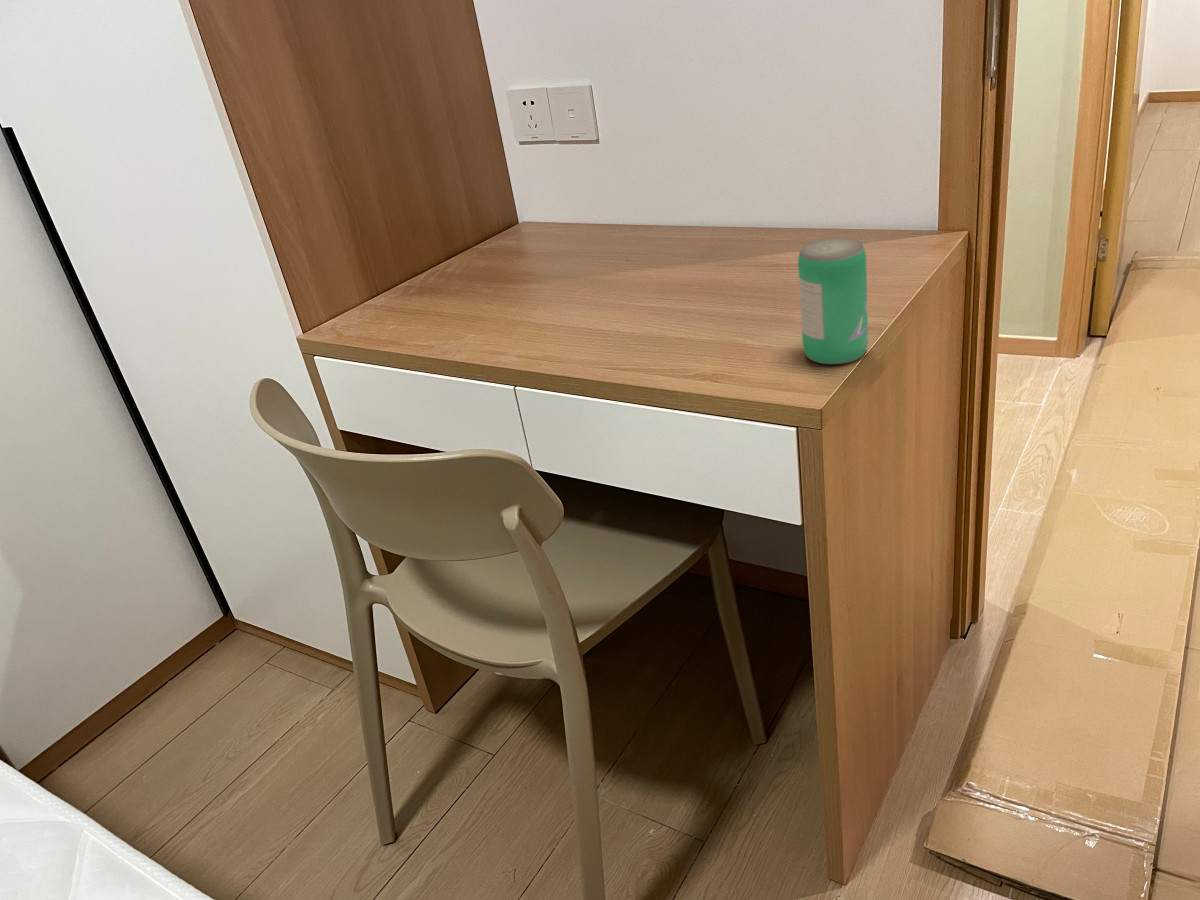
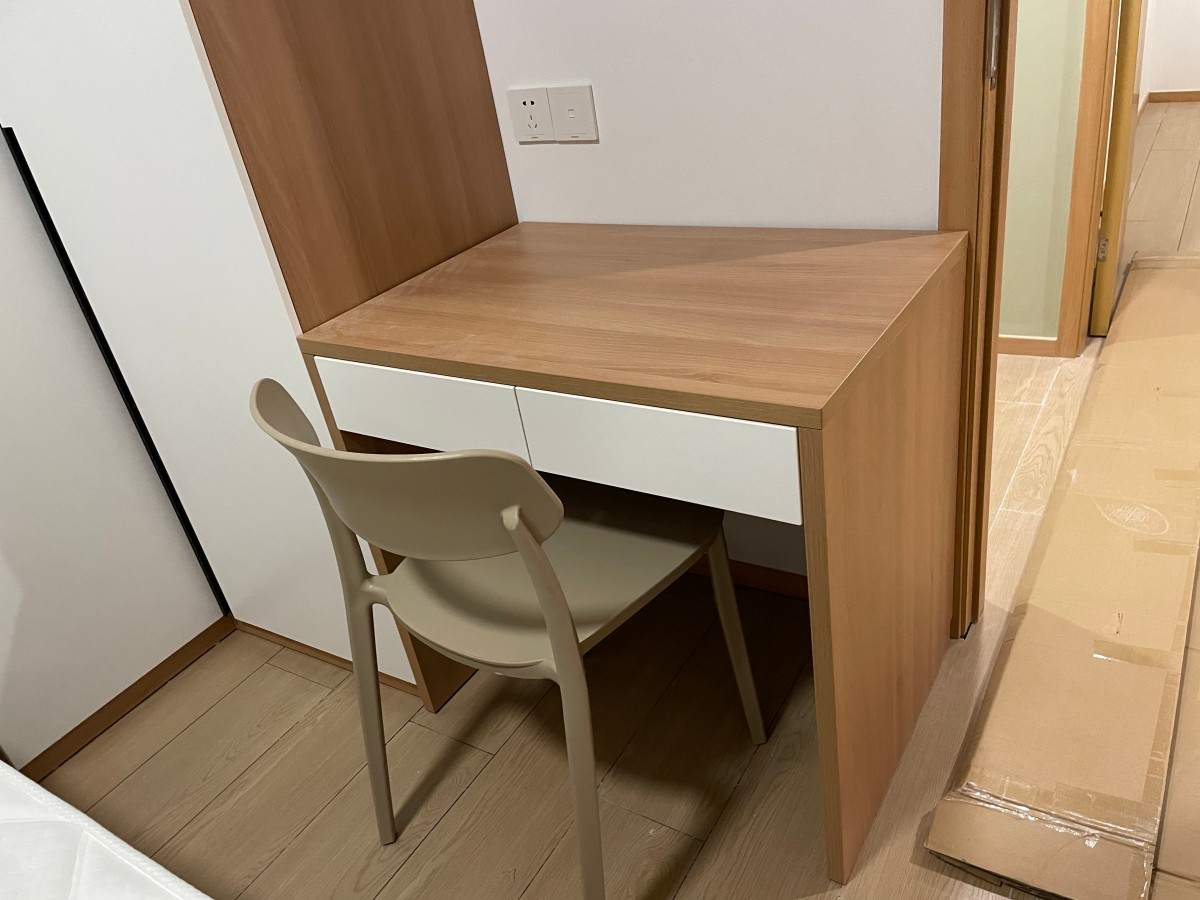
- beverage can (833, 301)
